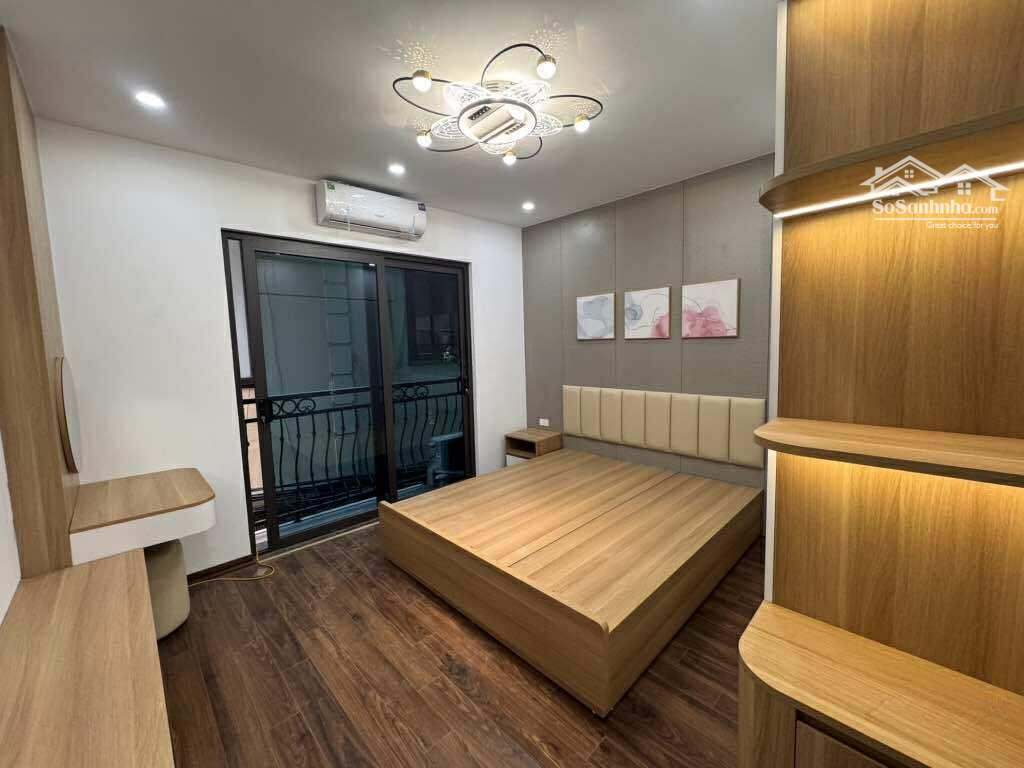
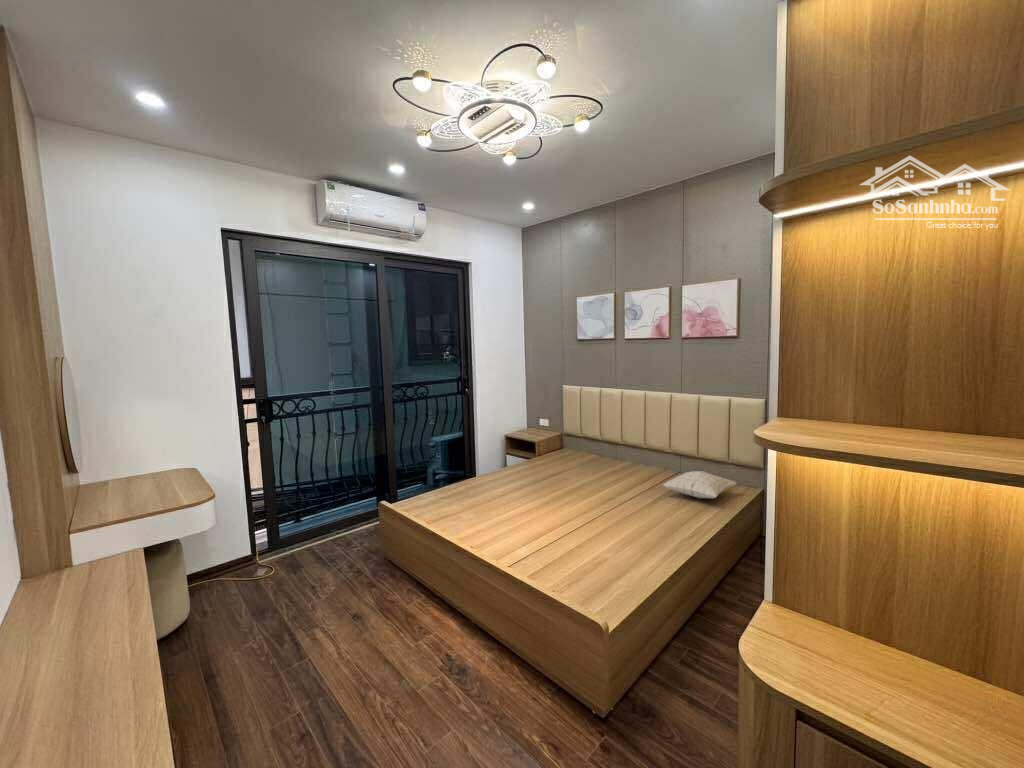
+ pillow (698, 483)
